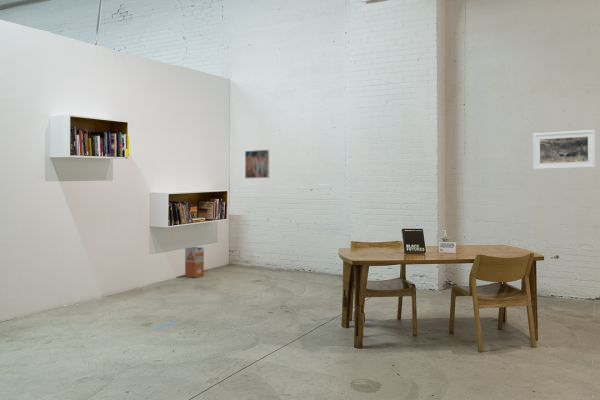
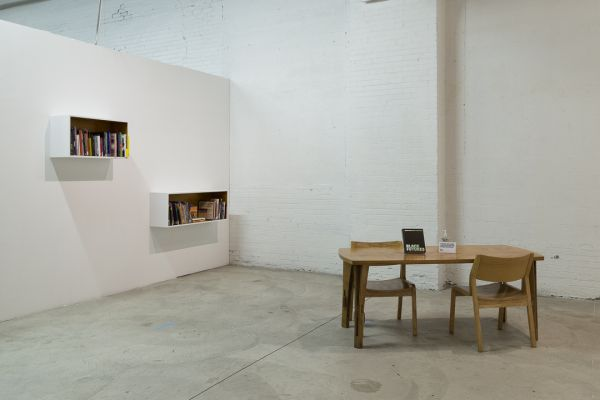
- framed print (563, 150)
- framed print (257, 164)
- waste bin (195, 261)
